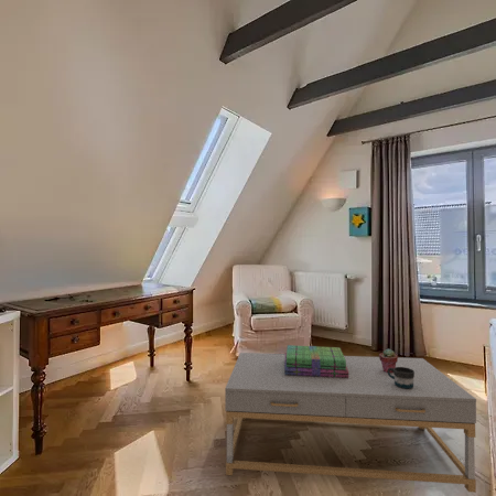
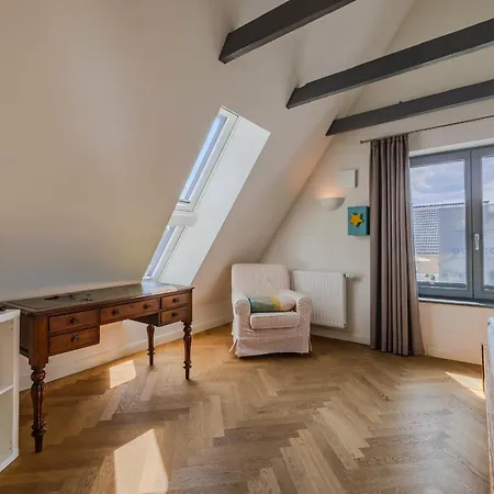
- potted succulent (388, 359)
- coffee table (336, 410)
- stack of books (314, 359)
- mug (401, 377)
